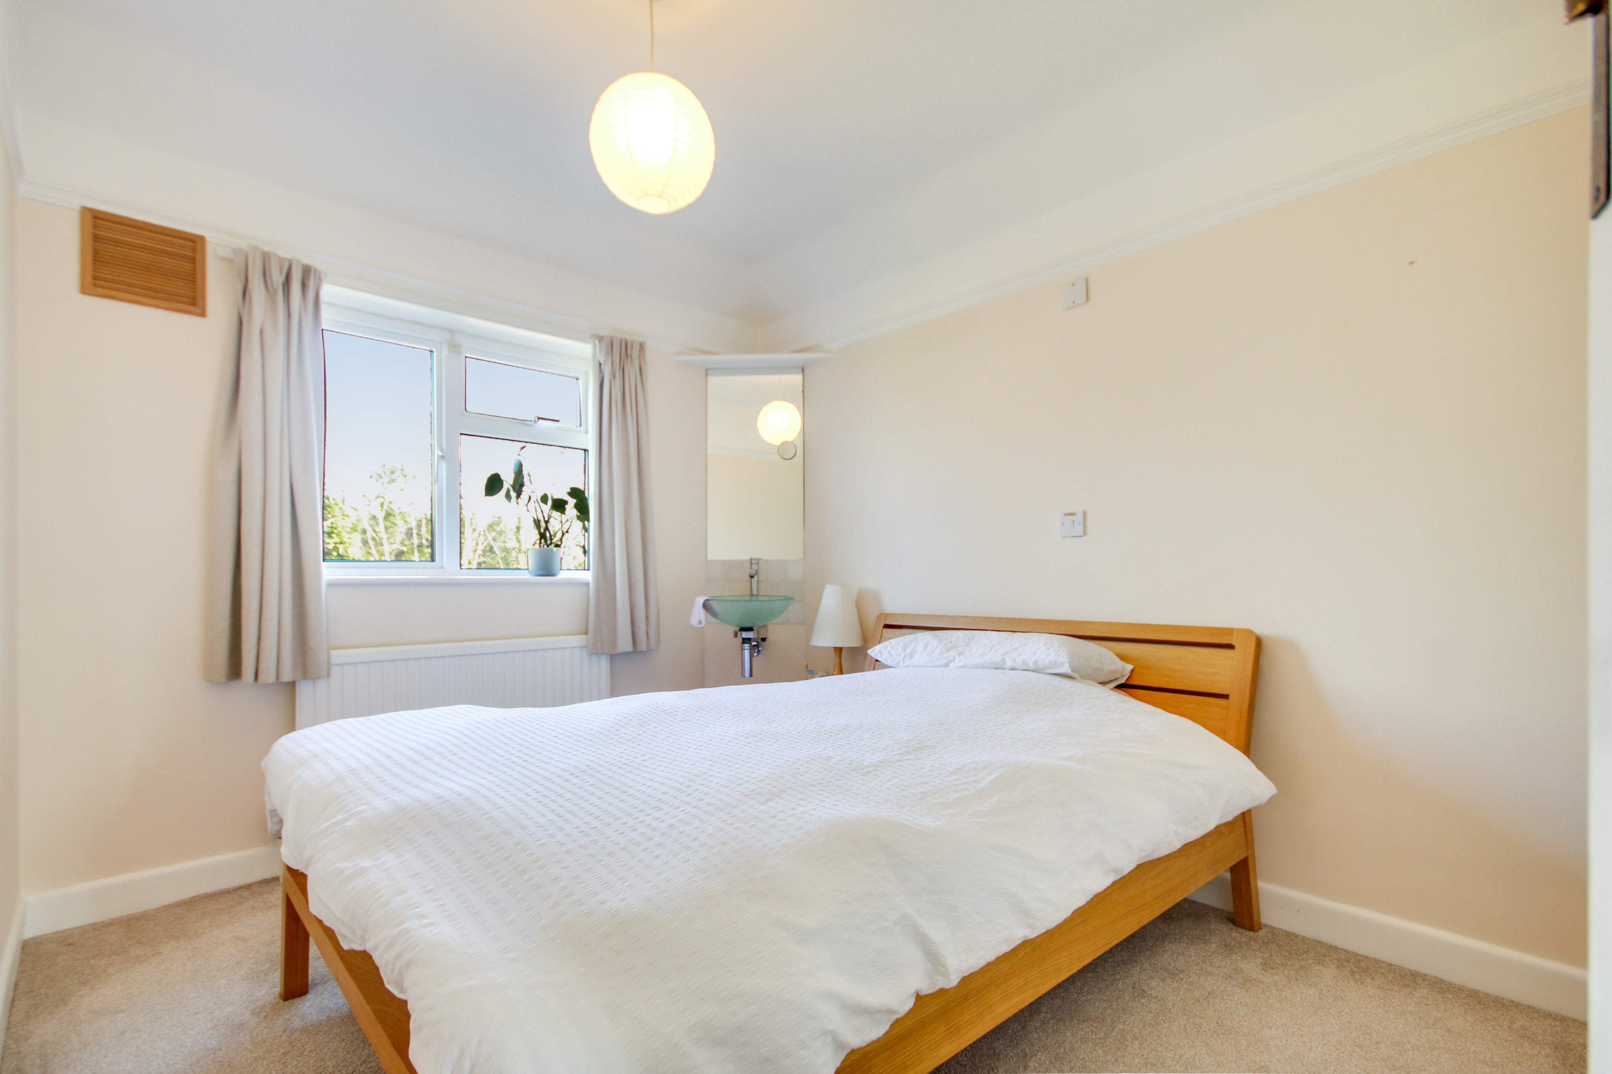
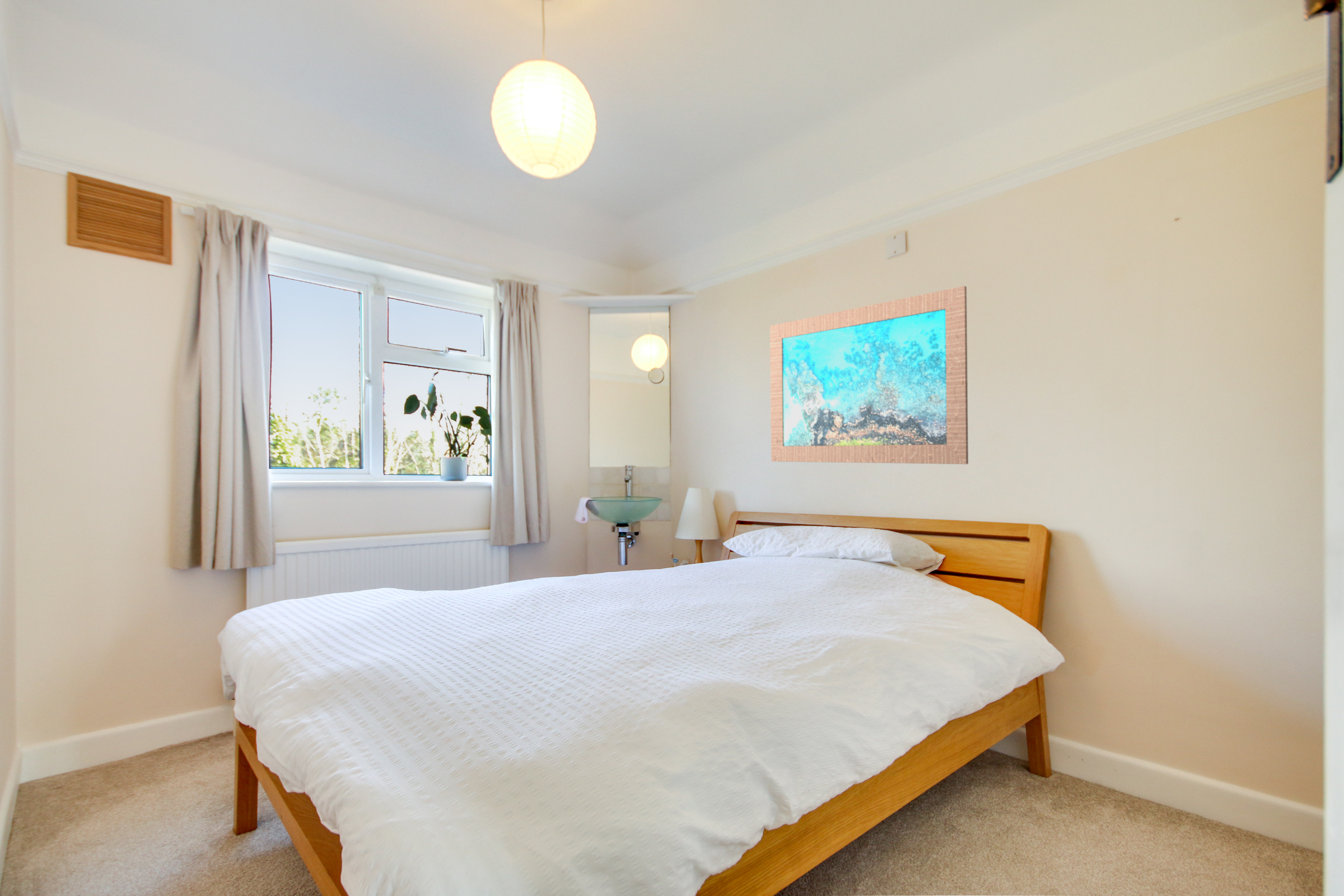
+ wall art (856, 385)
